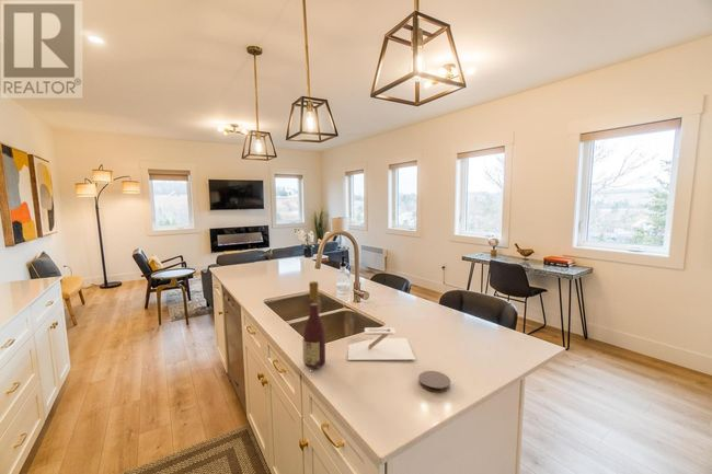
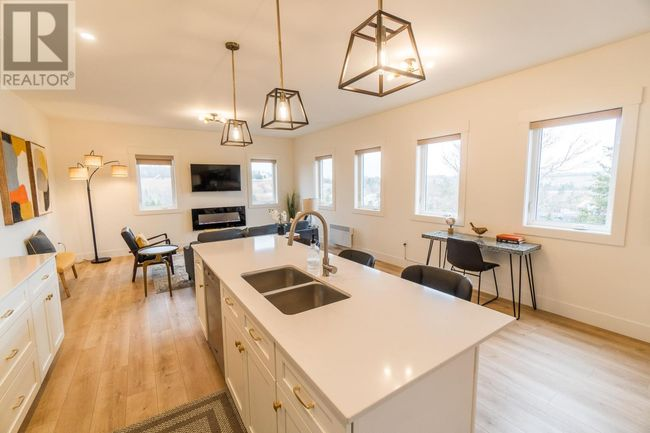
- coaster (434, 381)
- diving board (379, 338)
- wine bottle (313, 324)
